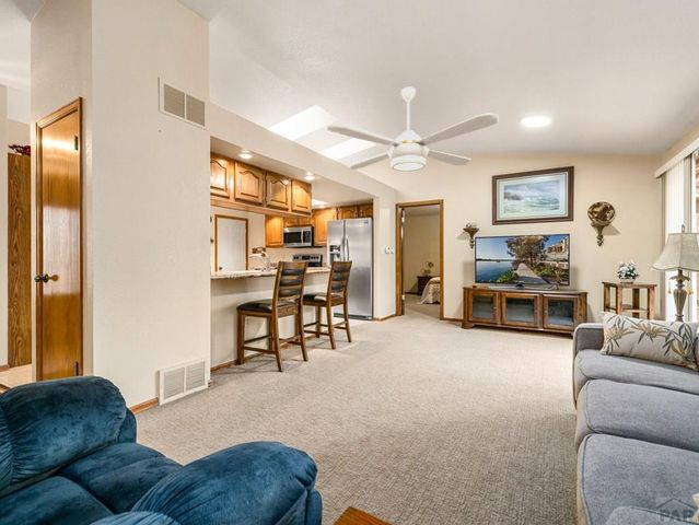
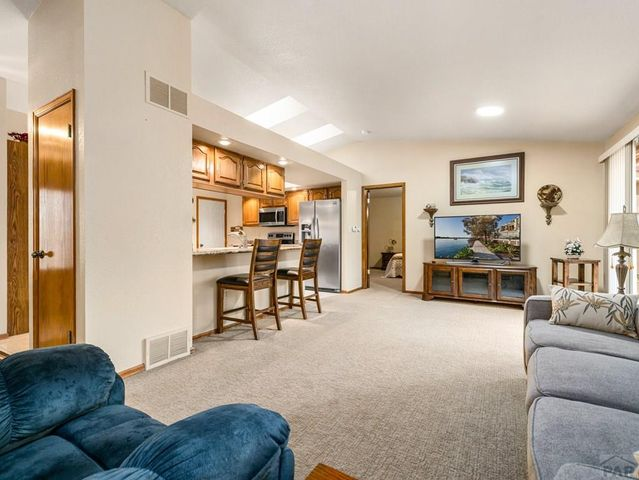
- ceiling fan (408, 128)
